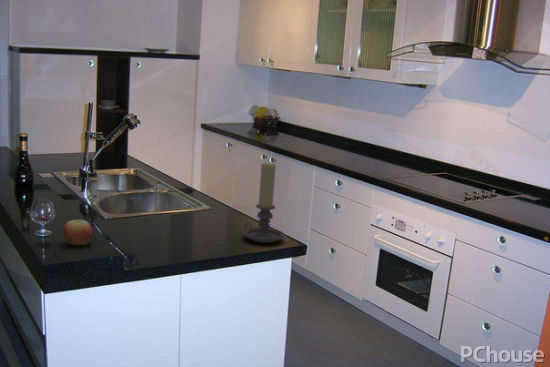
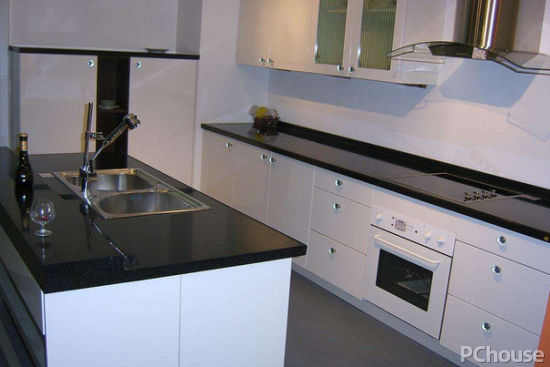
- apple (77, 232)
- candle holder (263, 200)
